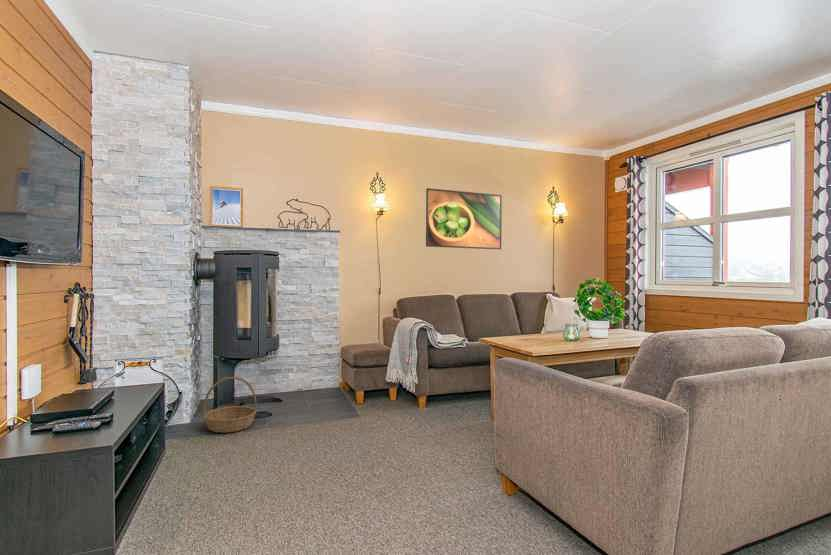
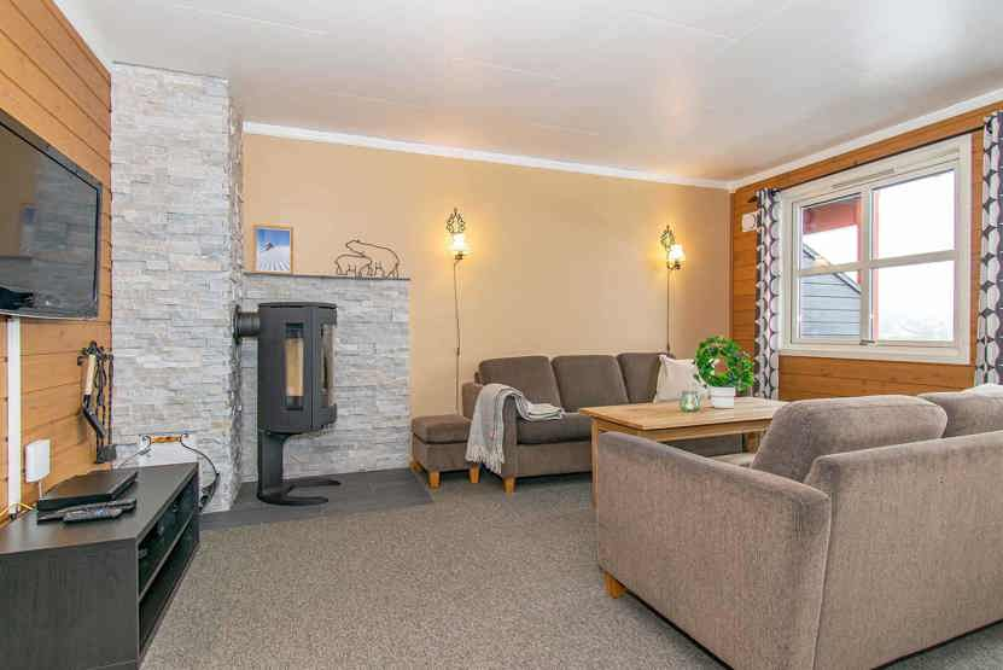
- basket (230, 406)
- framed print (465, 219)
